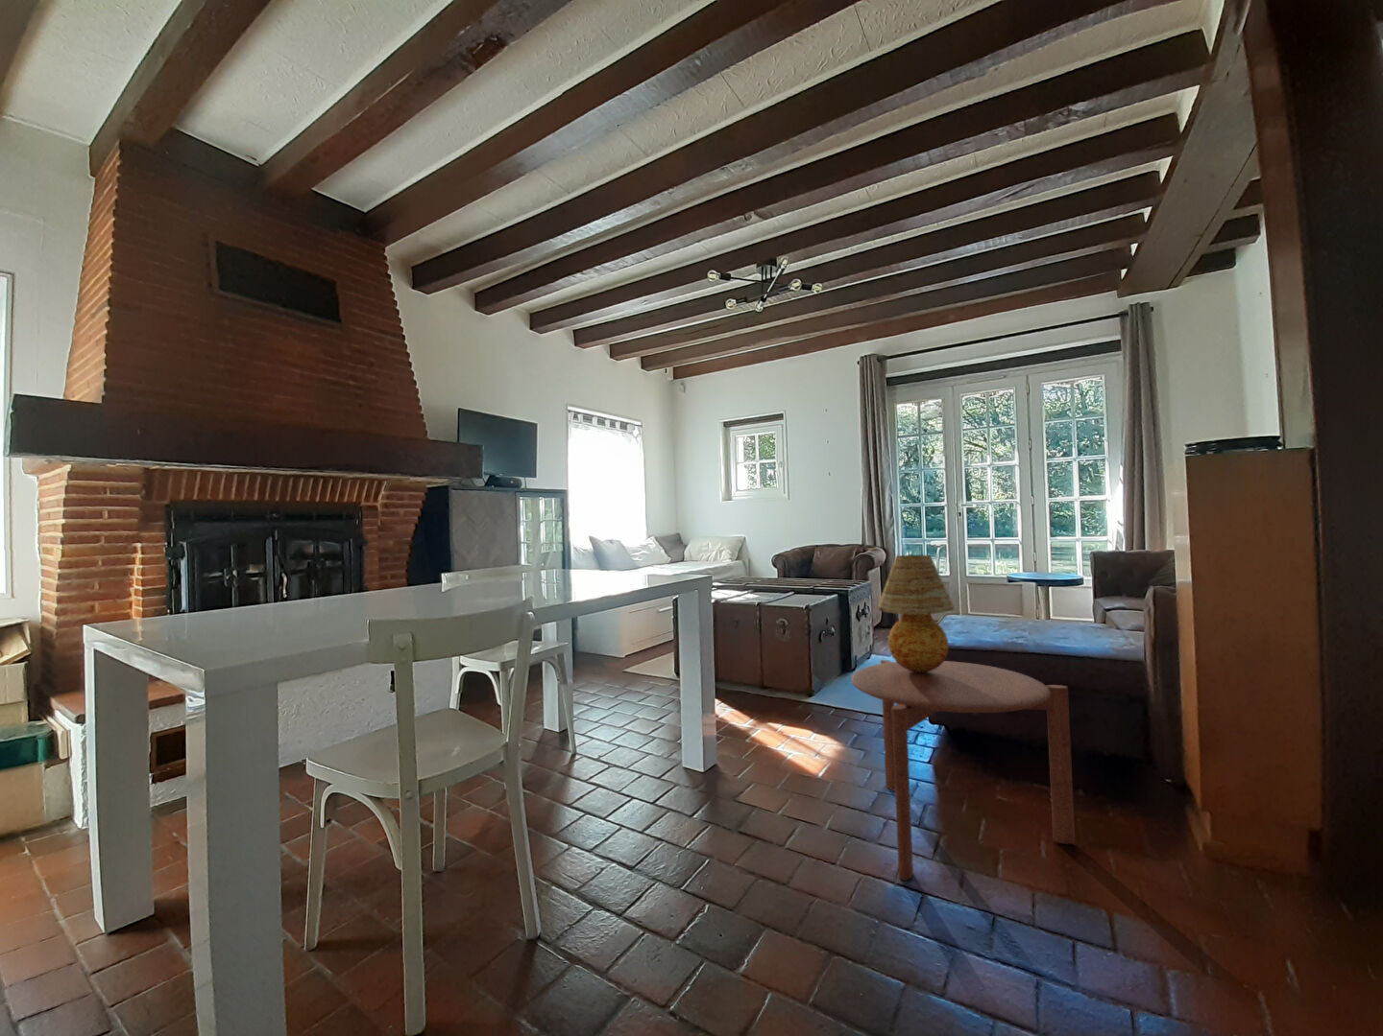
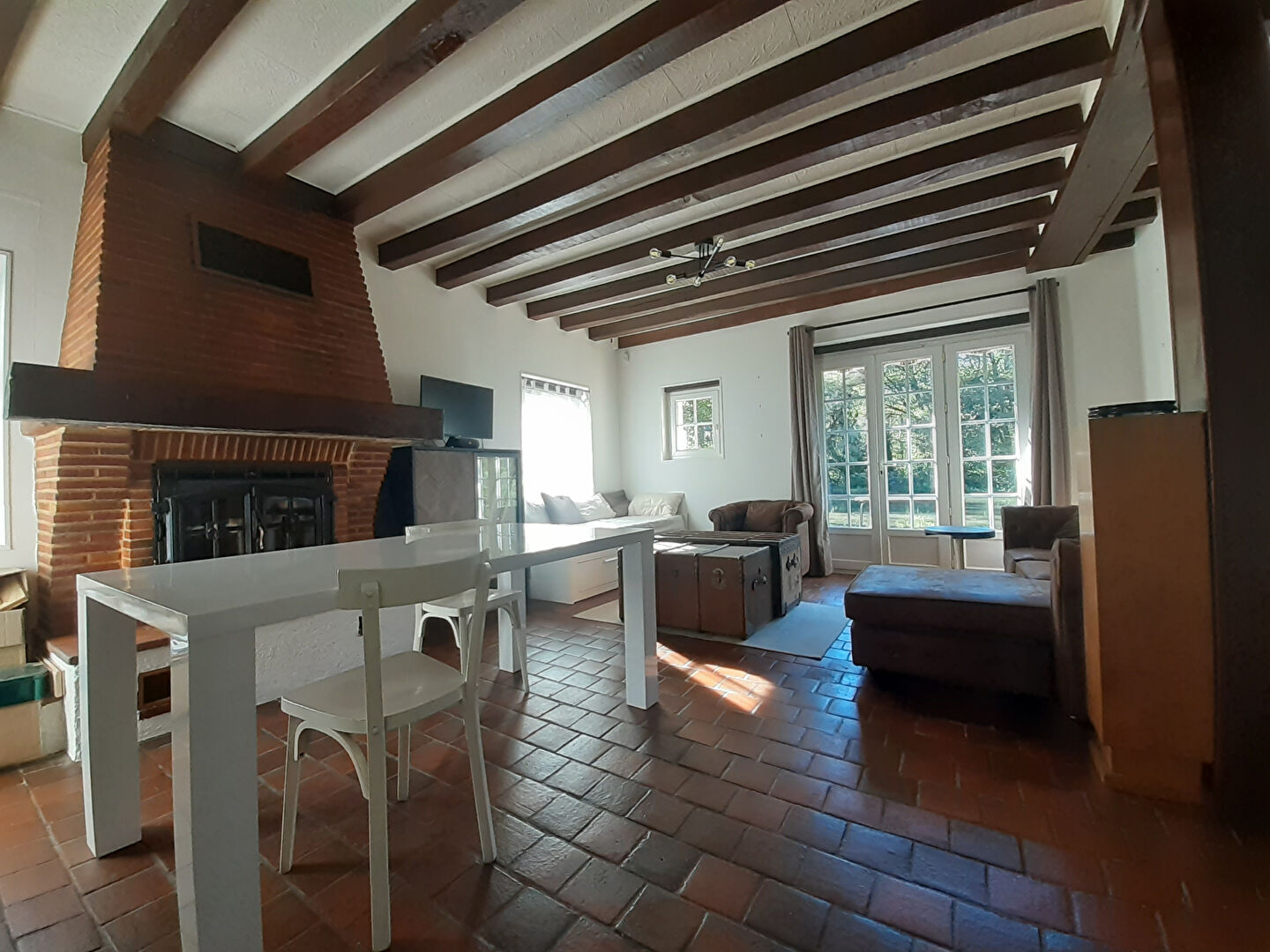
- table lamp (915, 613)
- side table (959, 712)
